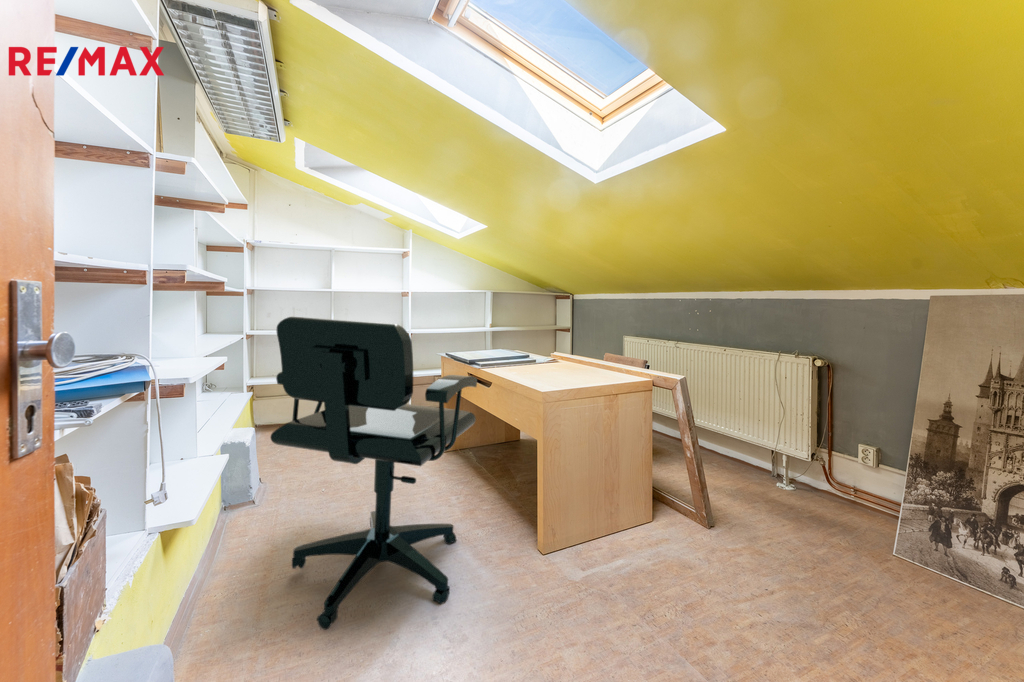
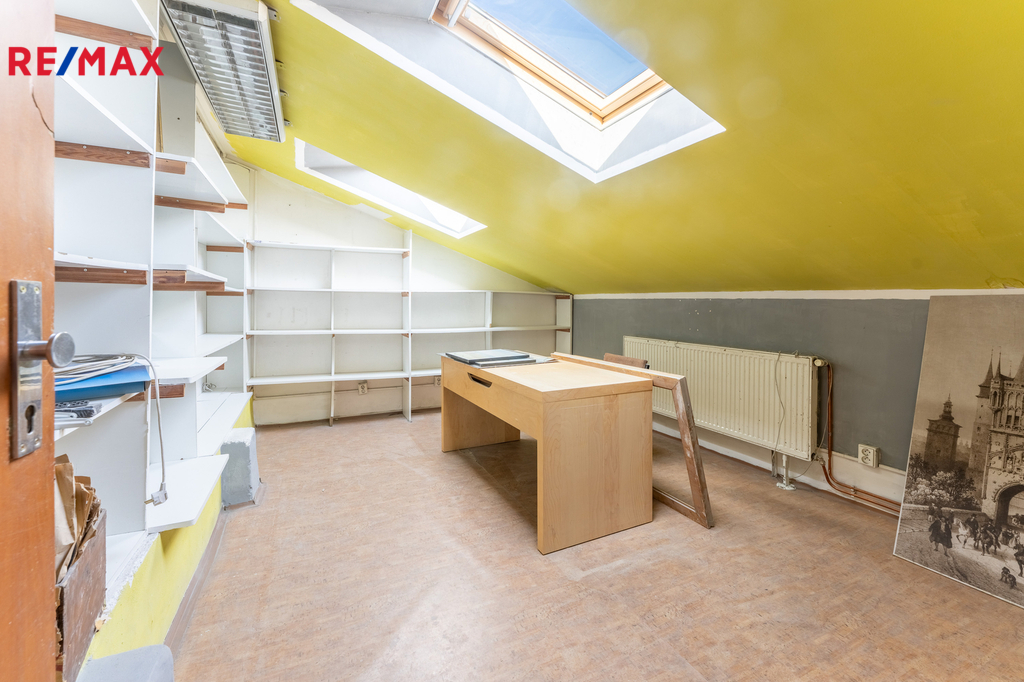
- office chair (381, 449)
